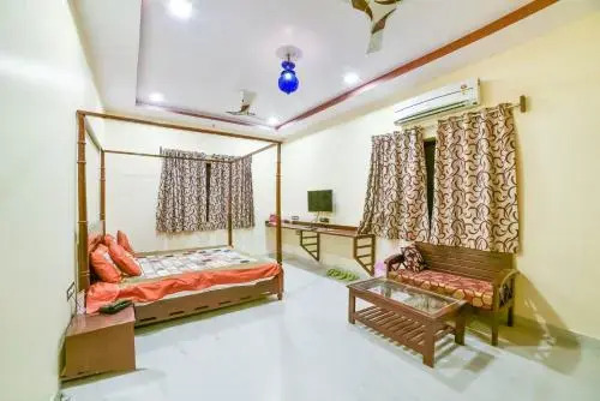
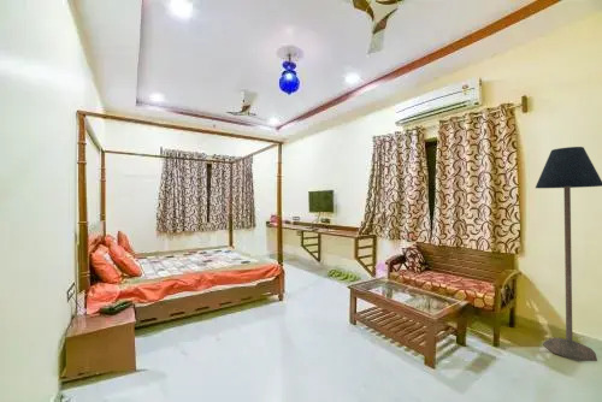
+ floor lamp (568, 249)
